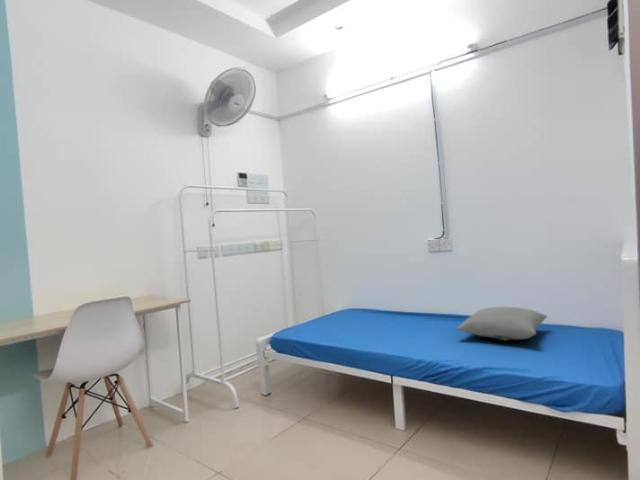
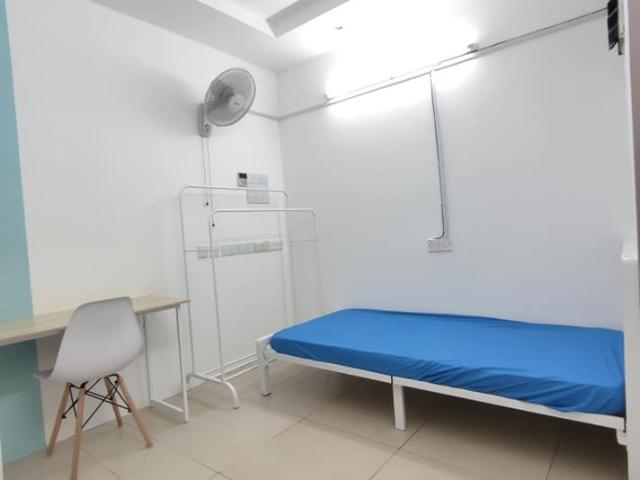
- pillow (502, 321)
